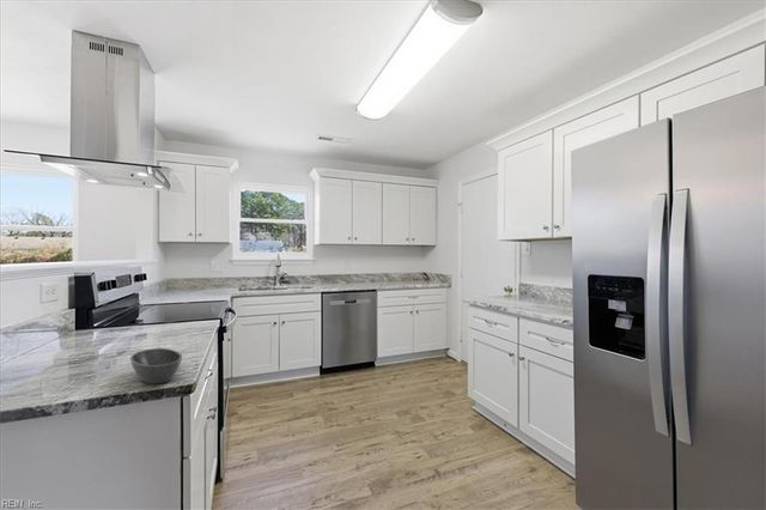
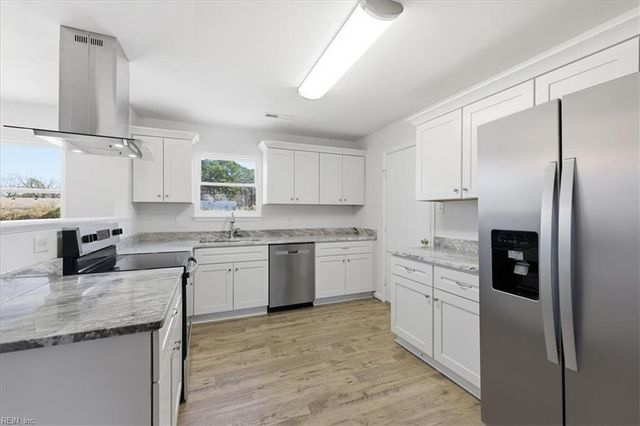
- bowl (156, 366)
